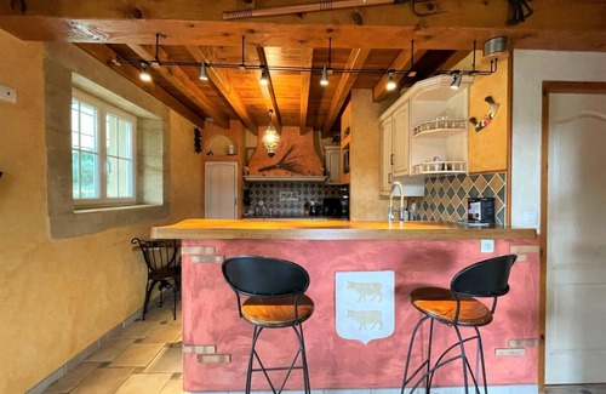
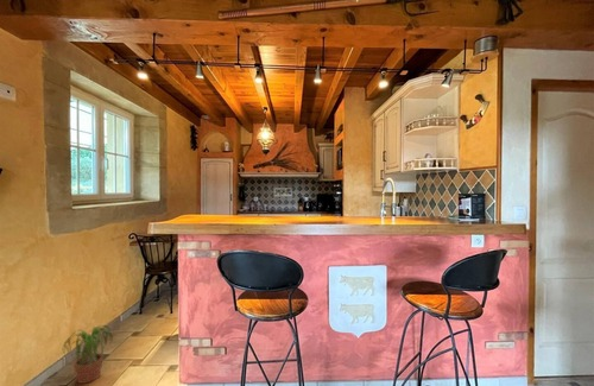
+ potted plant (86, 352)
